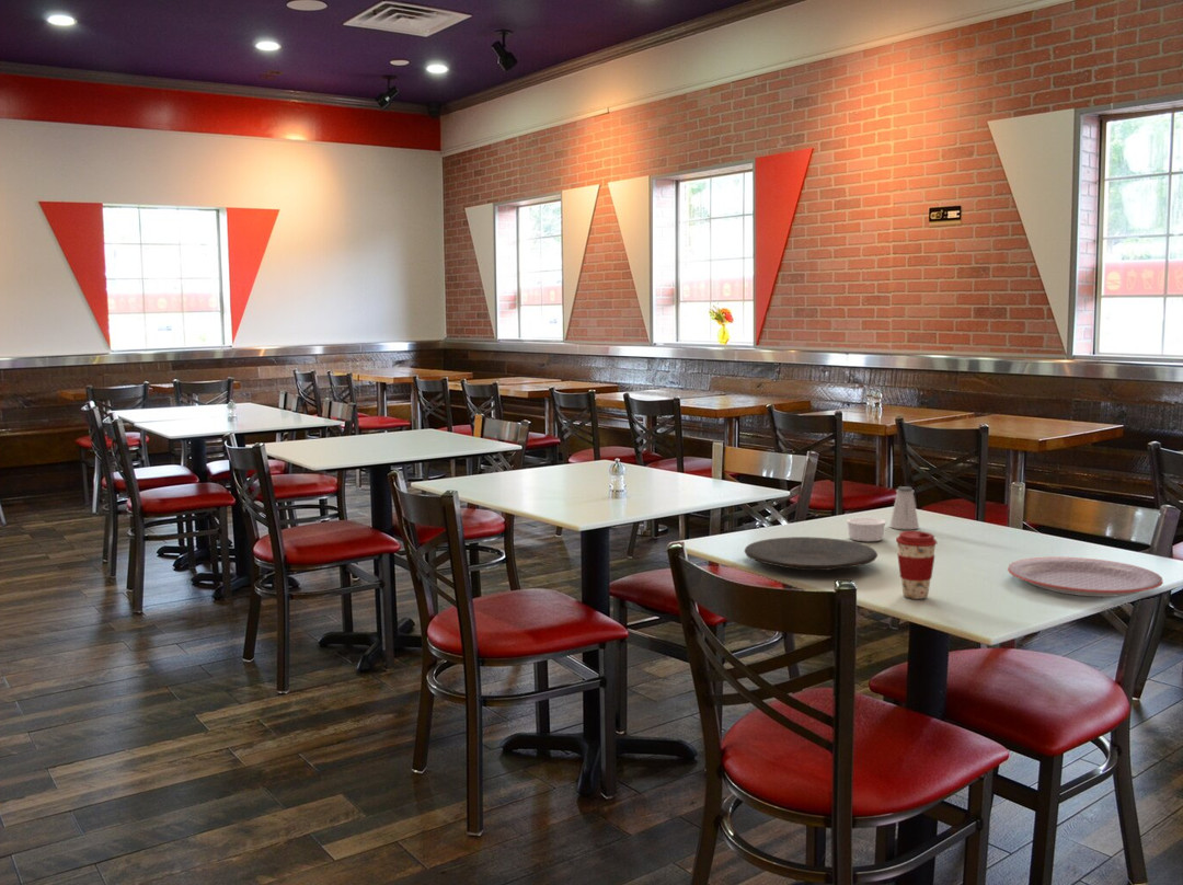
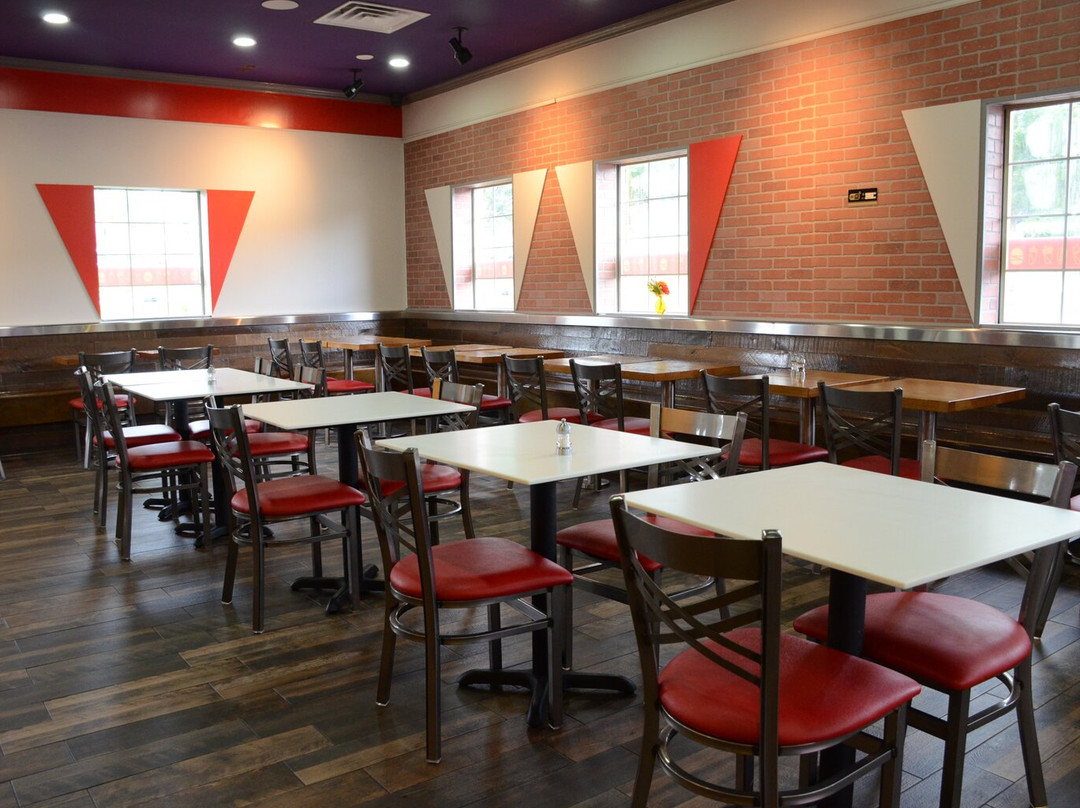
- ramekin (865, 529)
- saltshaker (904, 507)
- plate (809, 556)
- coffee cup (916, 564)
- plate (1082, 577)
